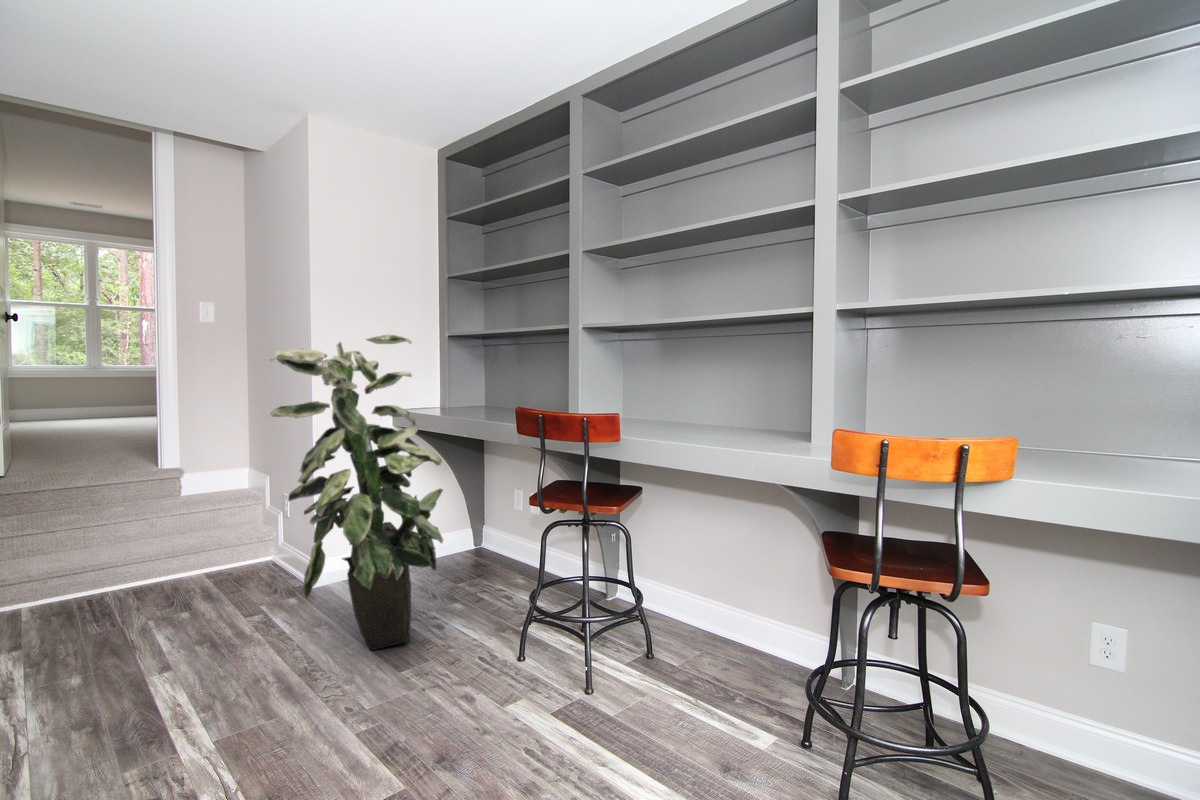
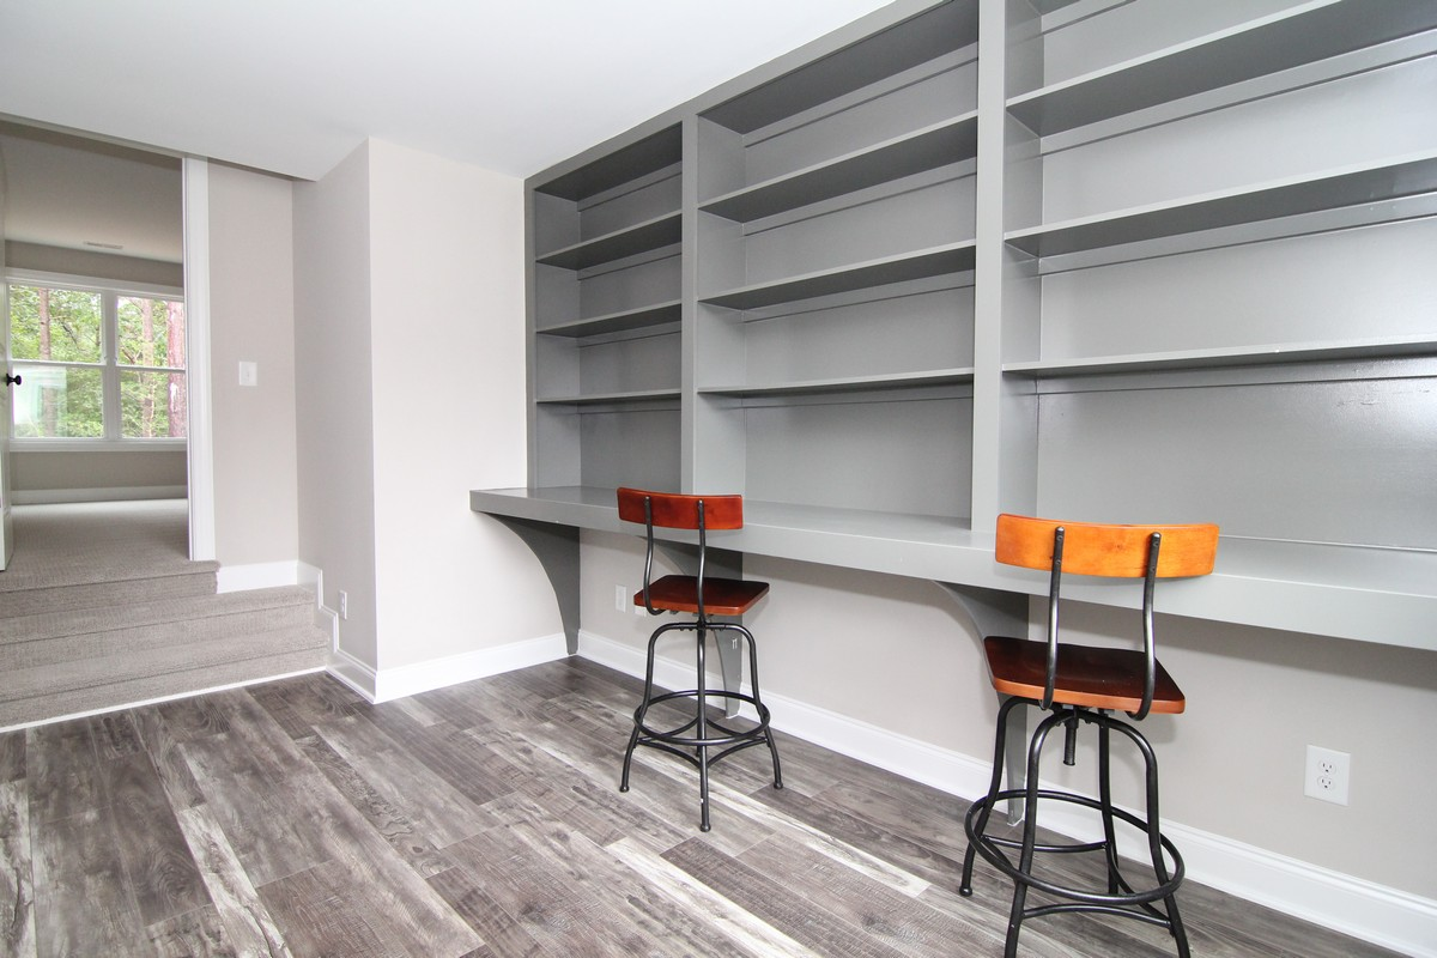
- indoor plant (370, 492)
